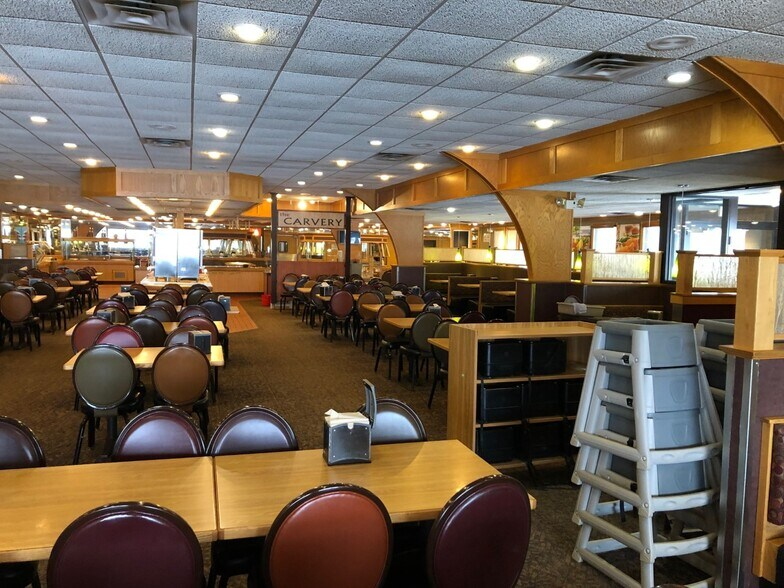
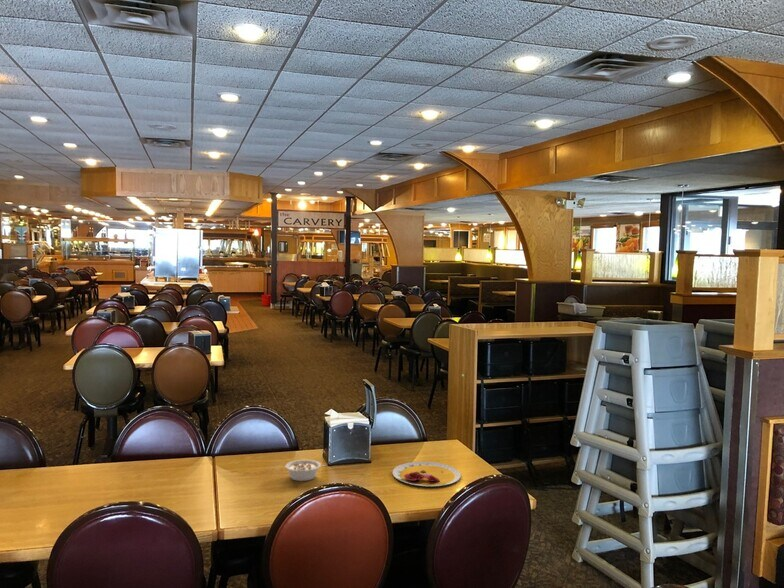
+ plate (425, 472)
+ legume (304, 469)
